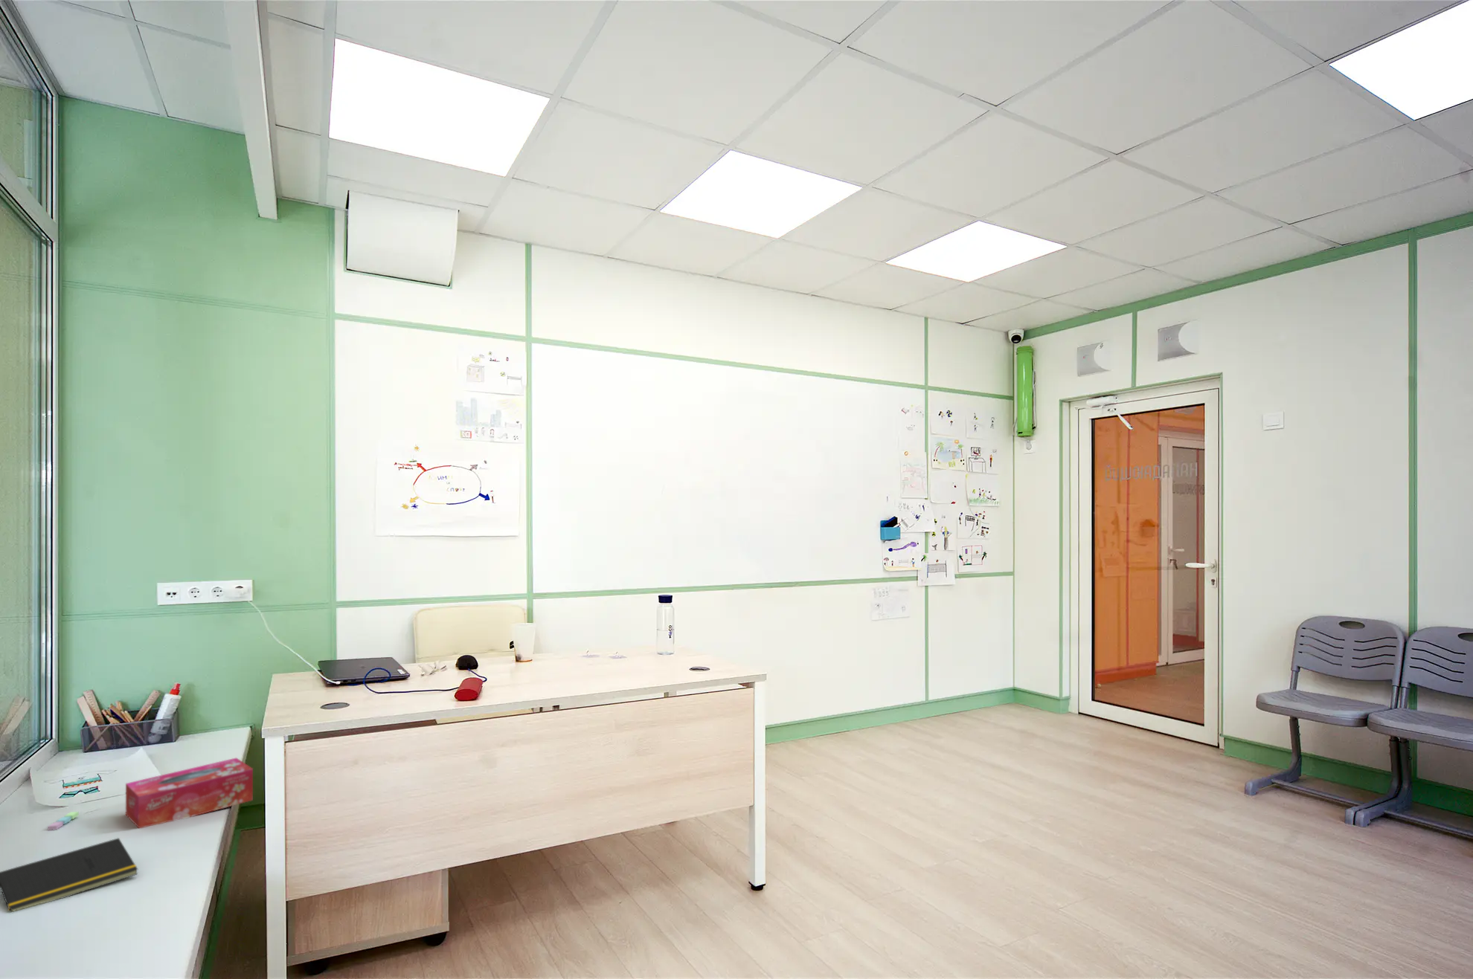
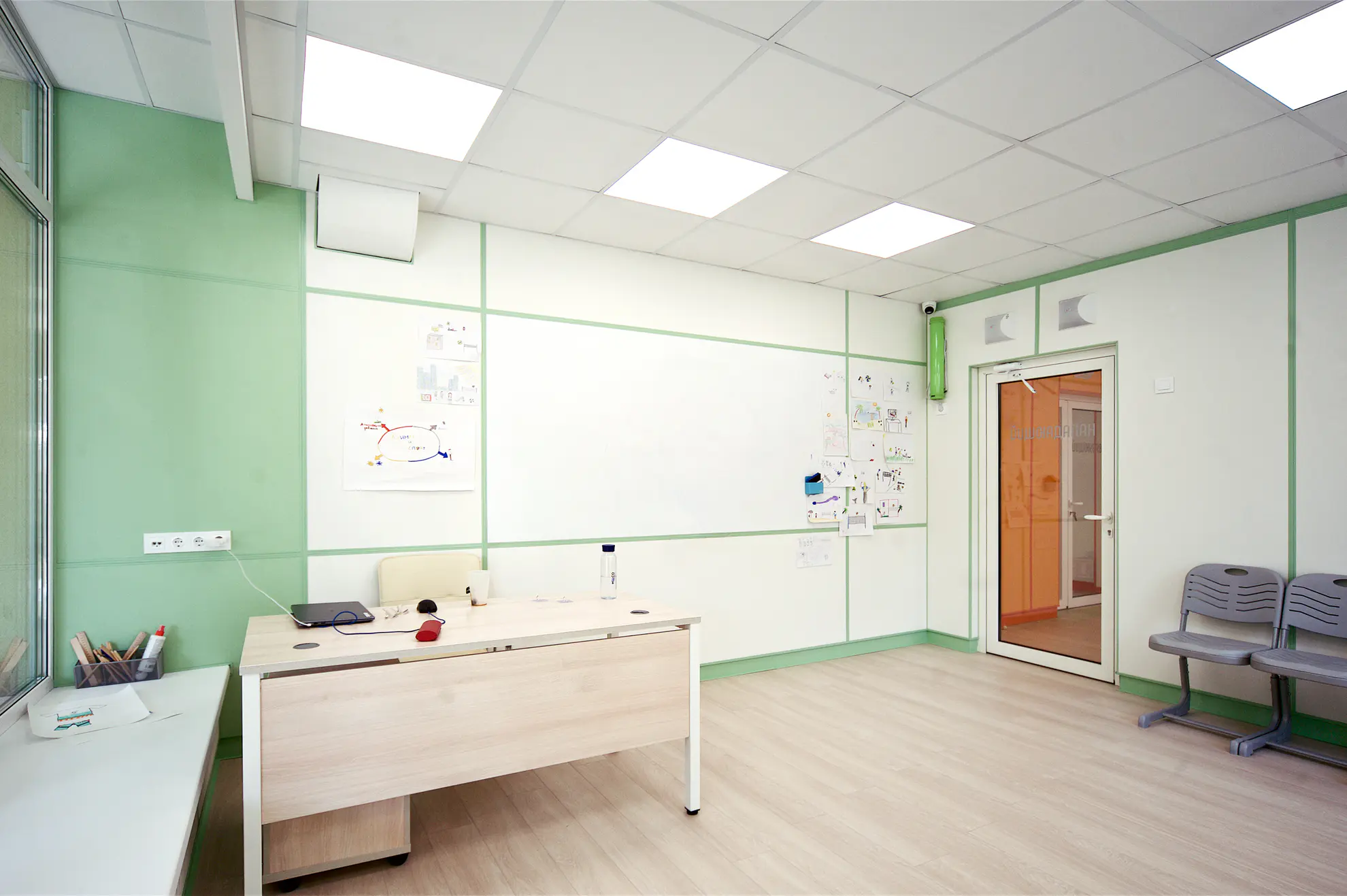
- tissue box (190, 792)
- notepad (69, 873)
- sticky notes (63, 821)
